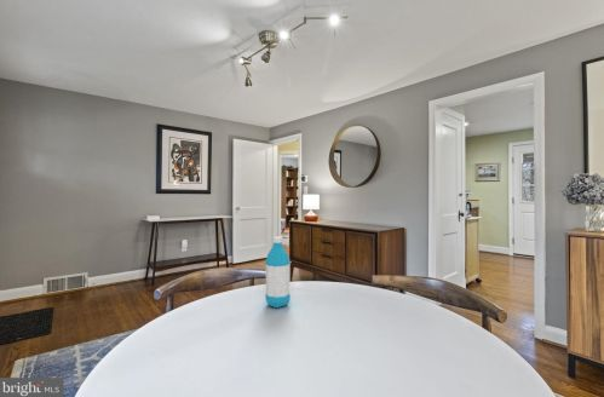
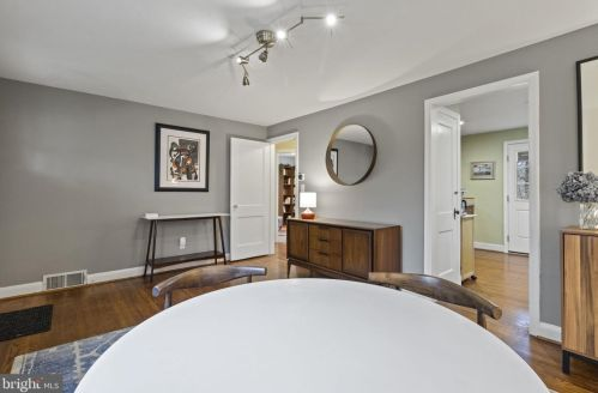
- water bottle (277, 270)
